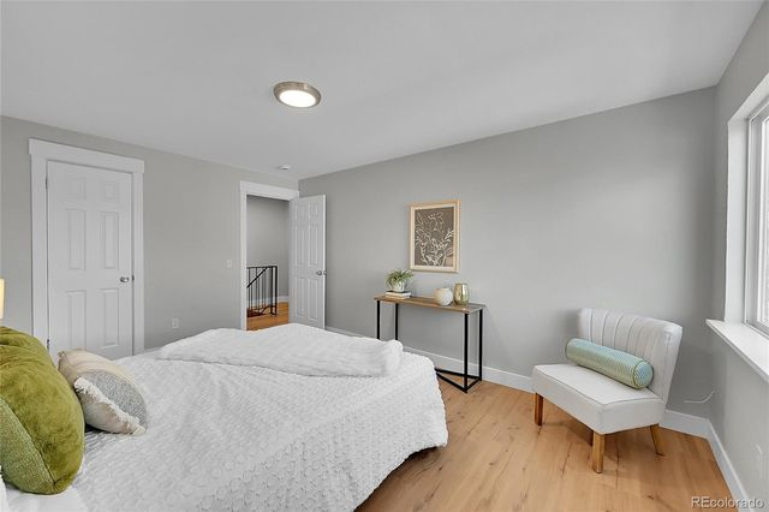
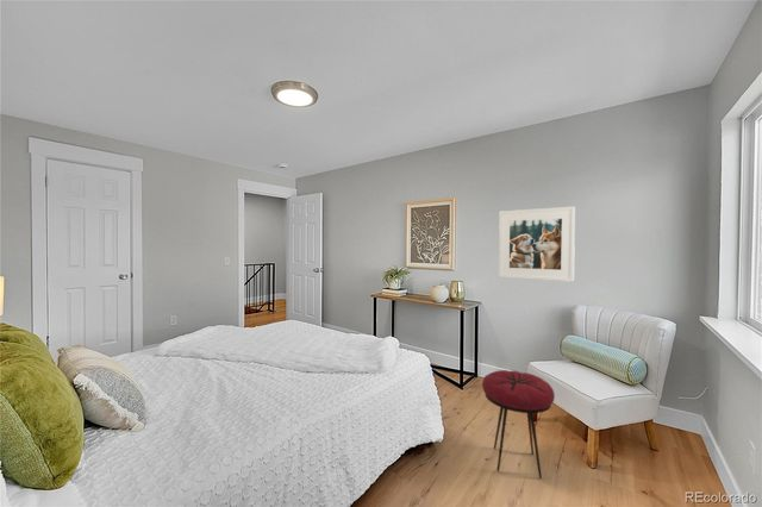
+ stool (520, 412)
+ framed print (533, 244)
